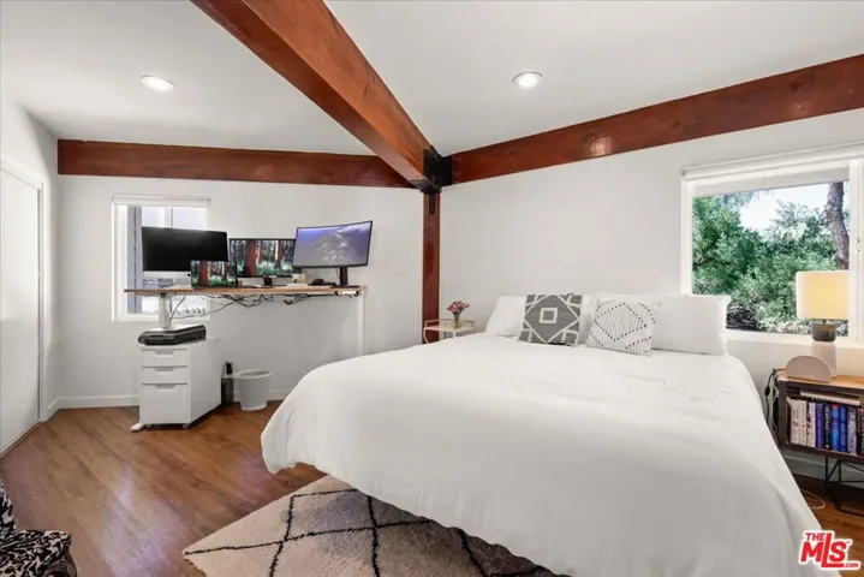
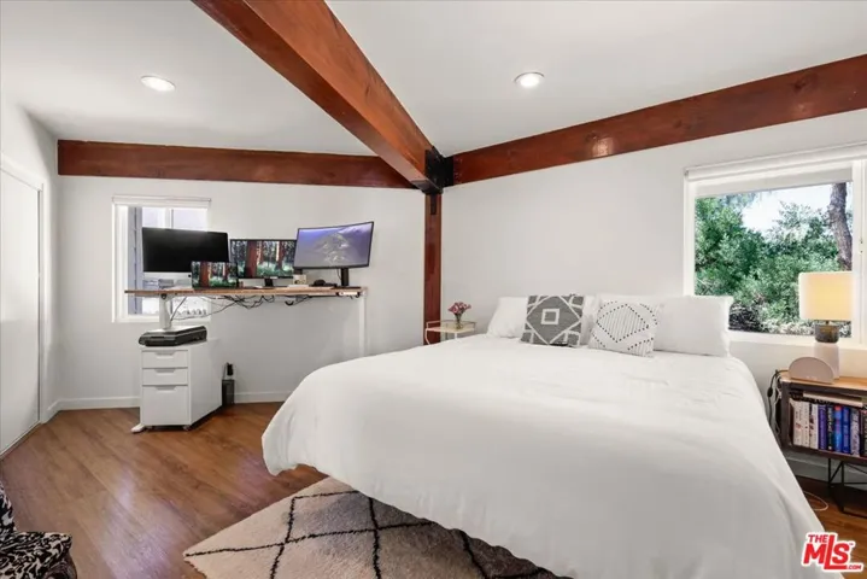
- wastebasket (254, 389)
